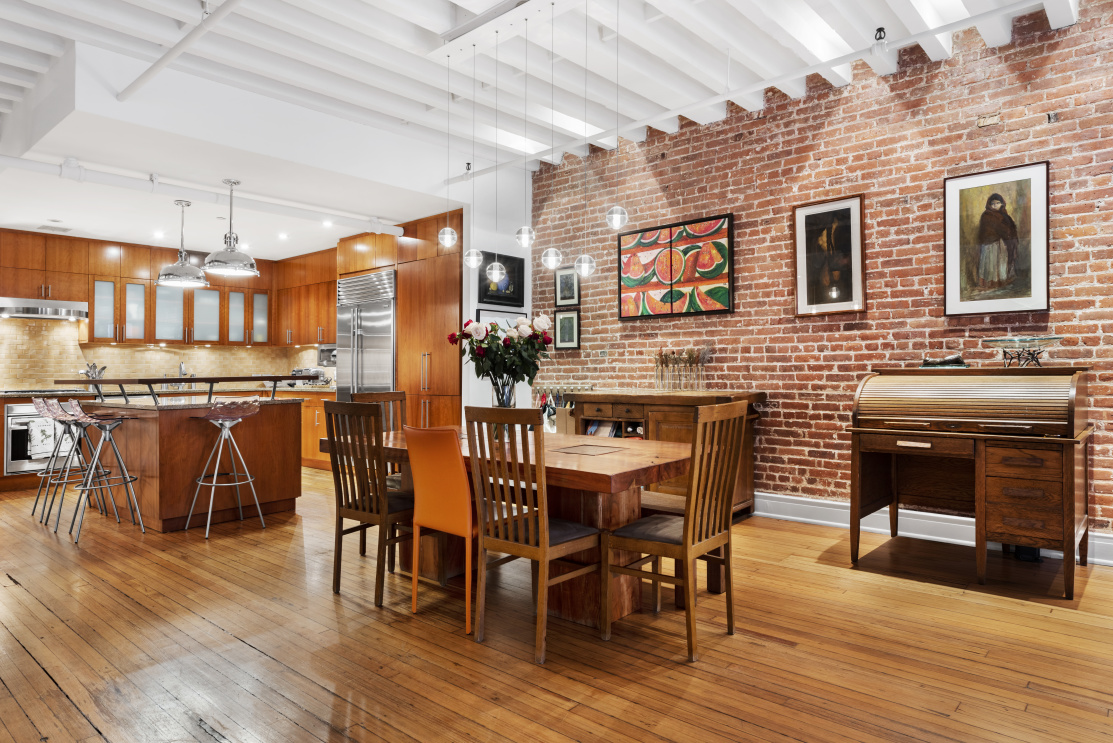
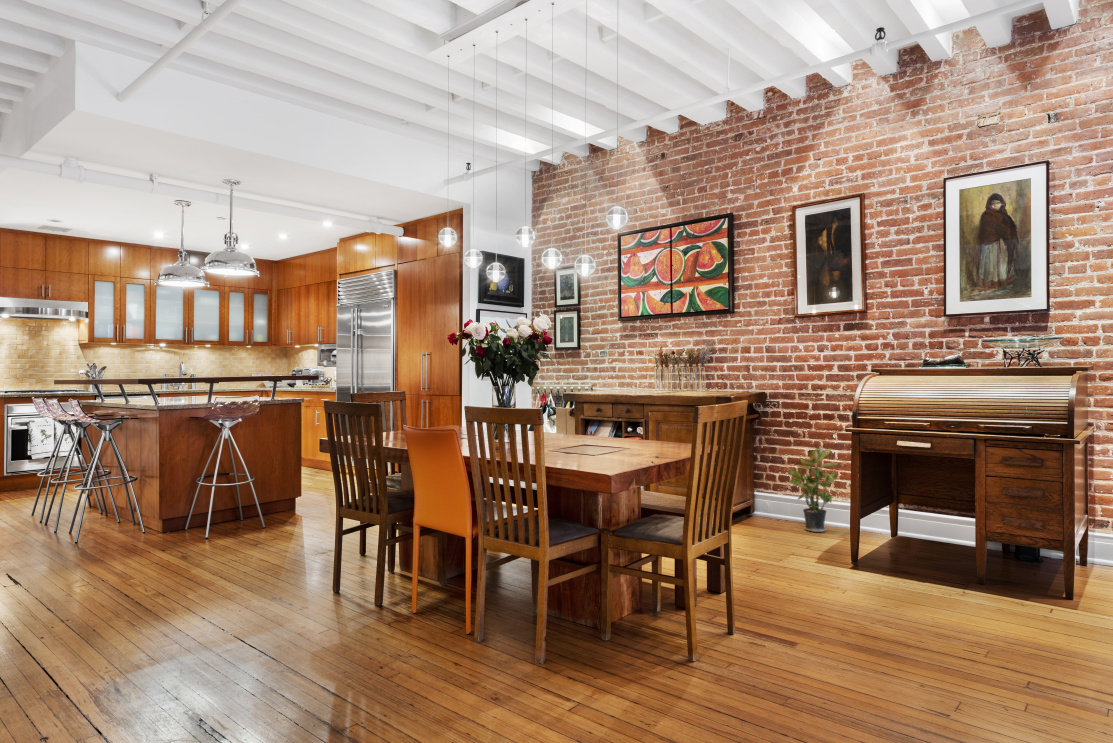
+ potted plant (813, 487)
